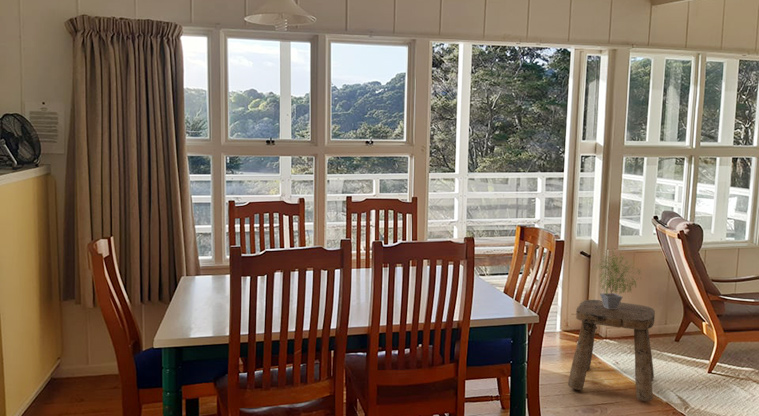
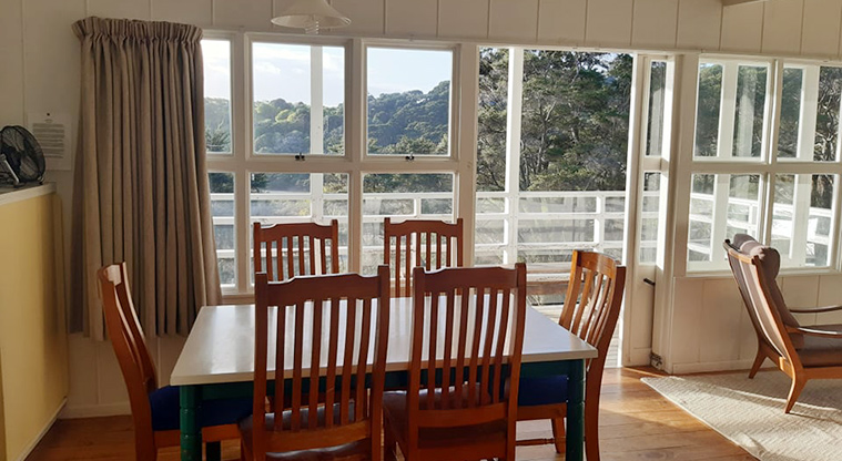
- stool (613, 326)
- potted plant (616, 278)
